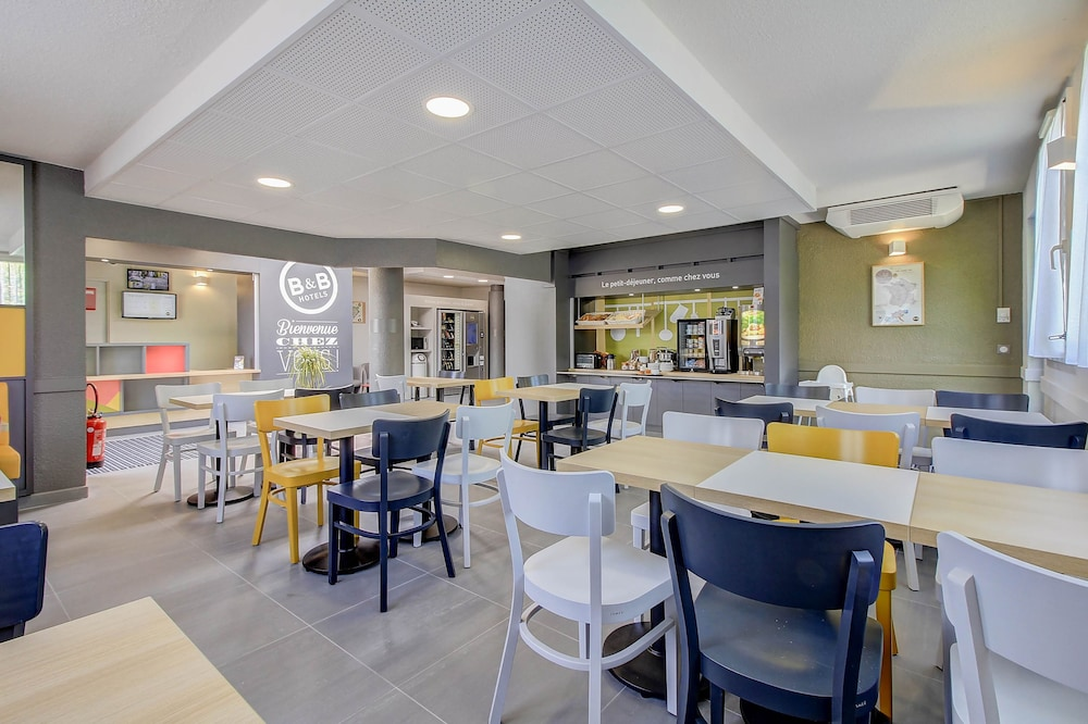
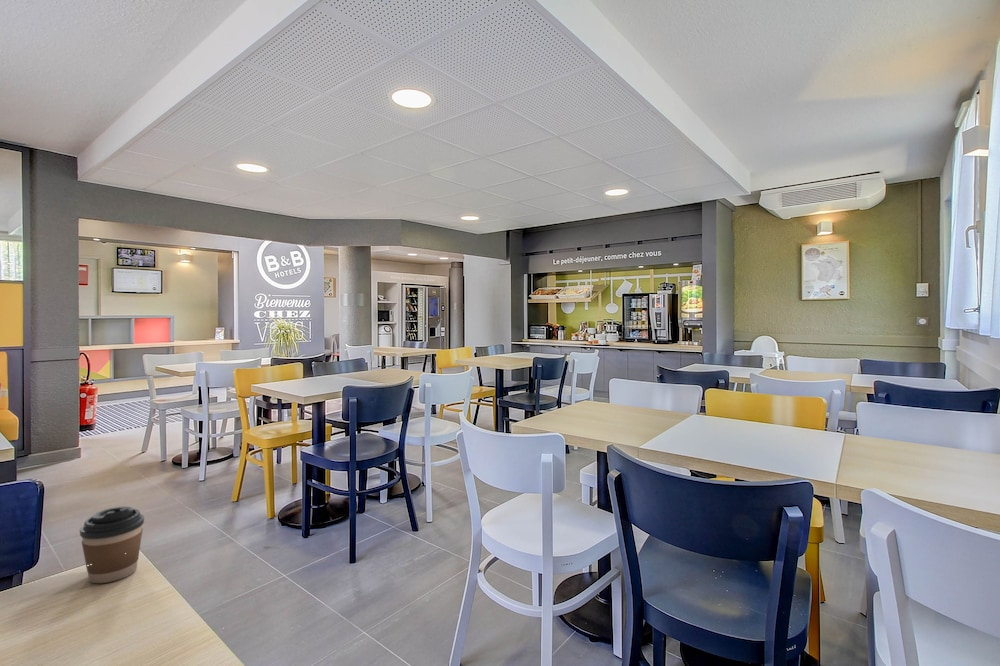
+ coffee cup (113, 540)
